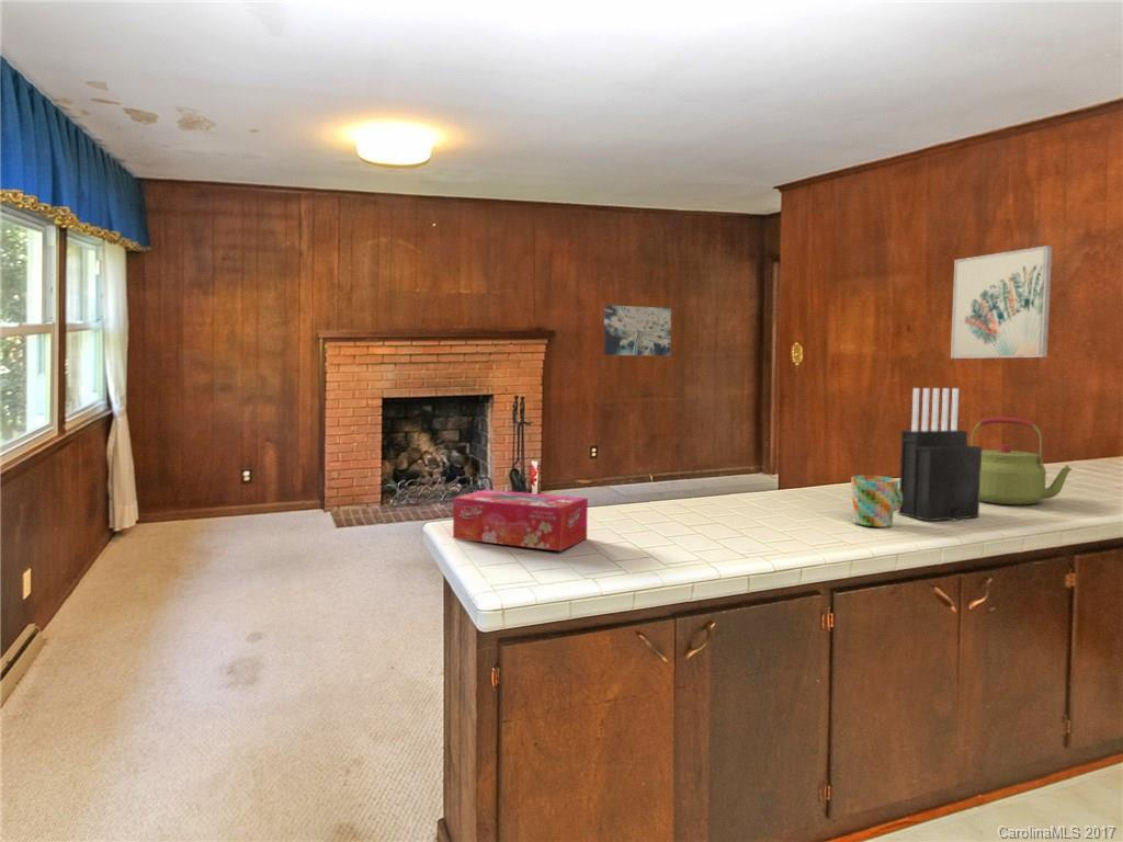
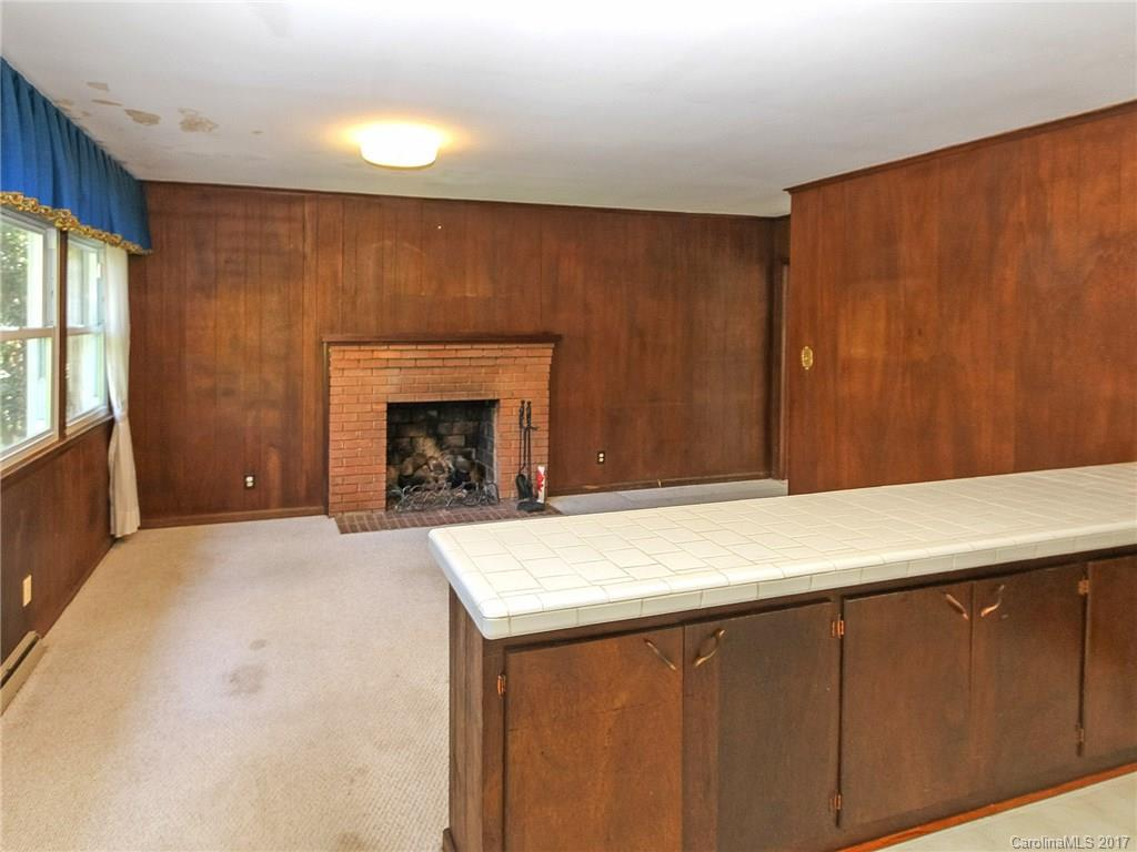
- knife block (943, 453)
- wall art (998, 305)
- wall art (637, 331)
- tissue box (520, 517)
- kettle (1017, 459)
- mug (878, 500)
